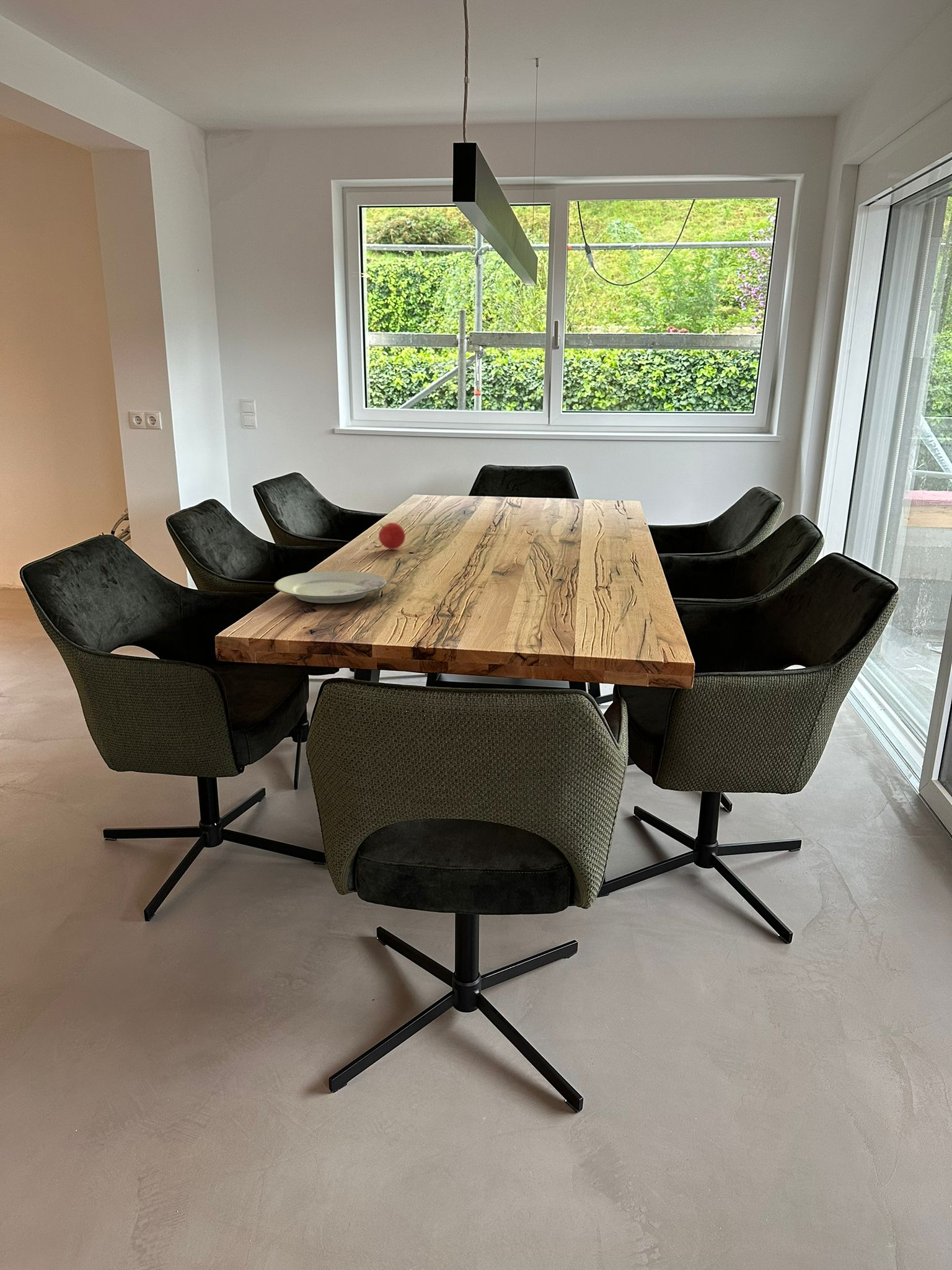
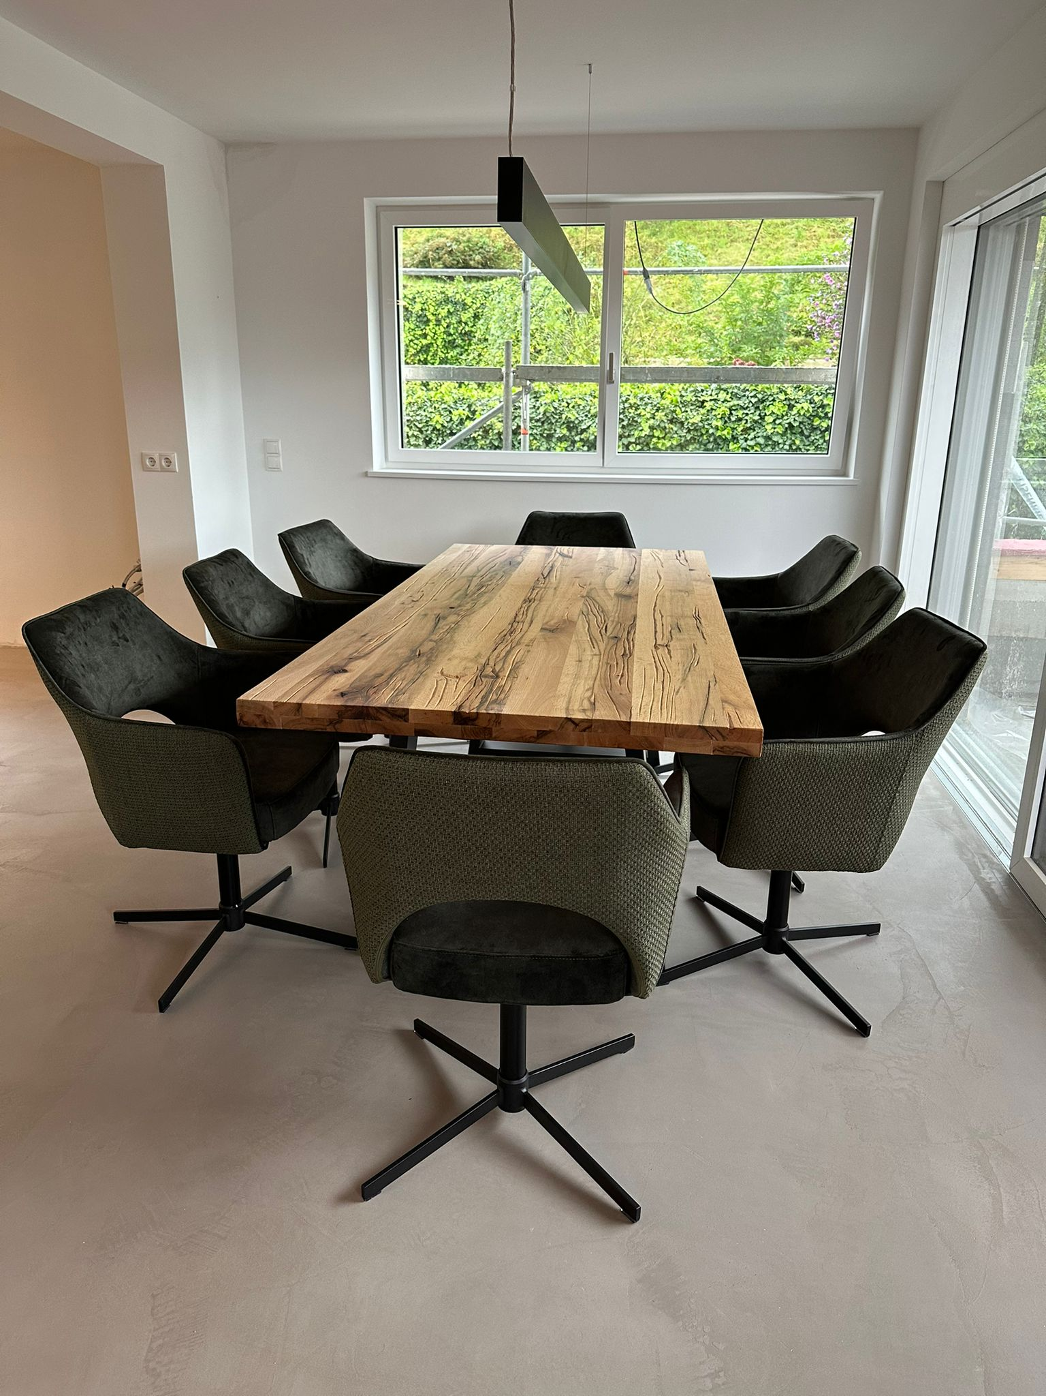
- fruit (392, 536)
- plate (331, 588)
